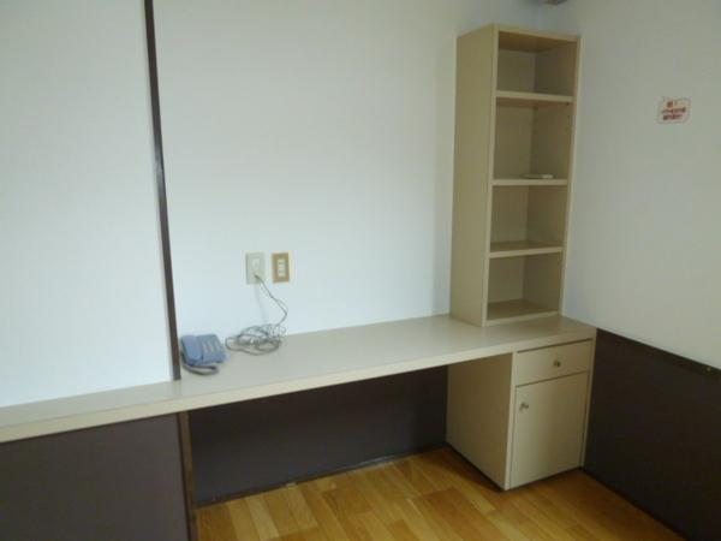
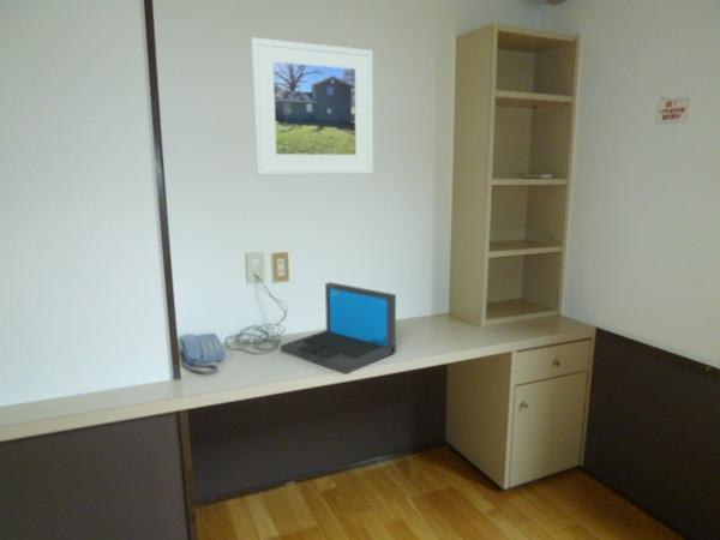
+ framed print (316, 110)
+ laptop (337, 323)
